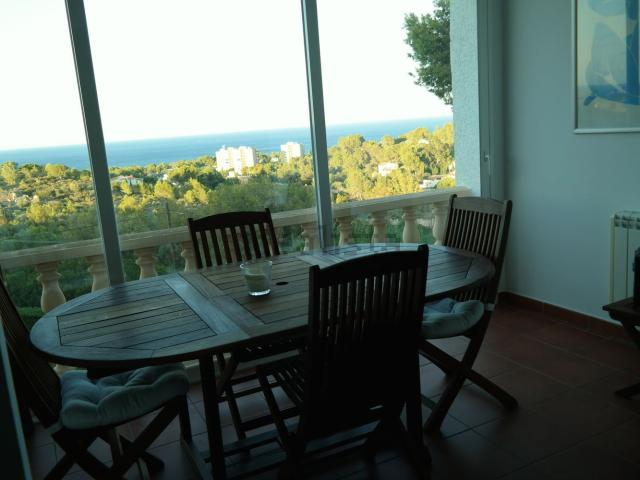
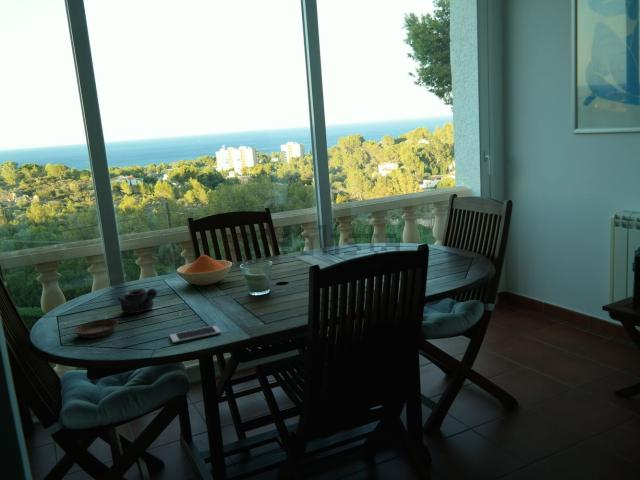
+ saucer (96, 329)
+ teapot (139, 299)
+ cell phone (195, 333)
+ bowl (204, 268)
